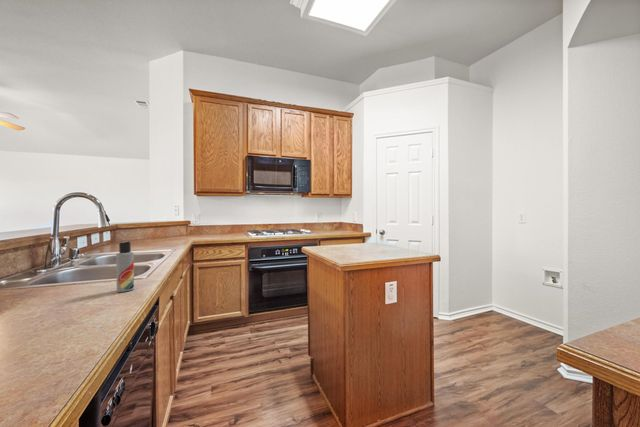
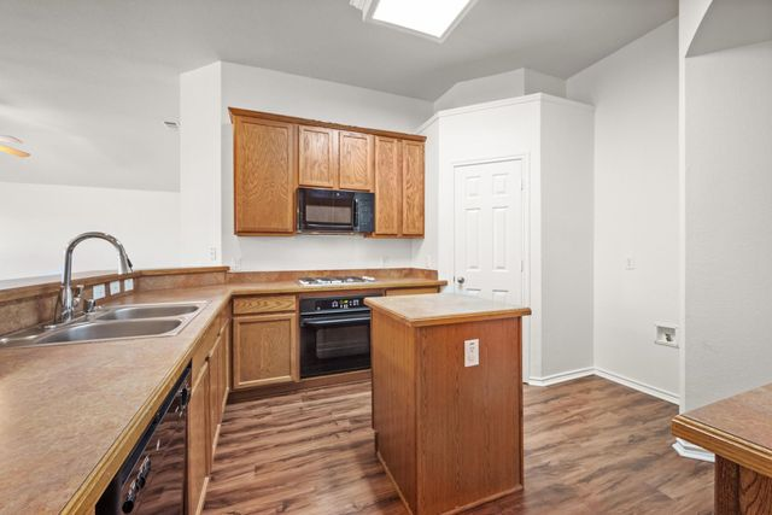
- lotion bottle (125, 265)
